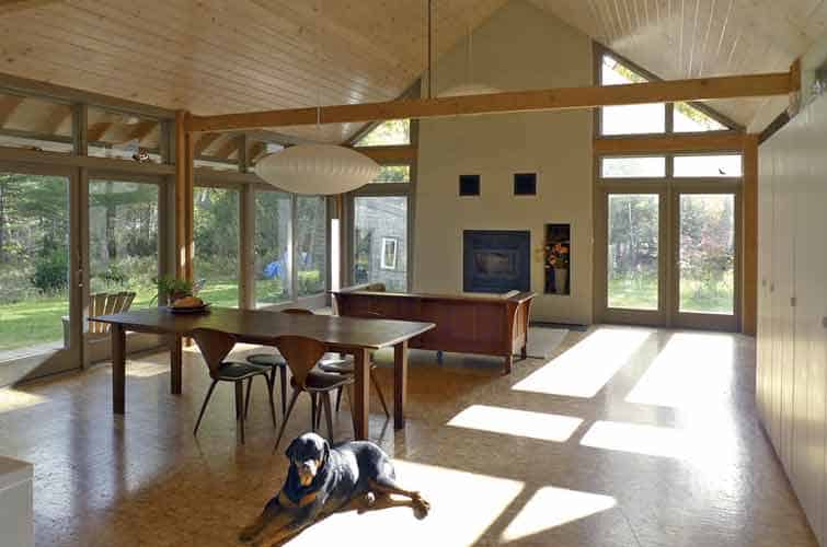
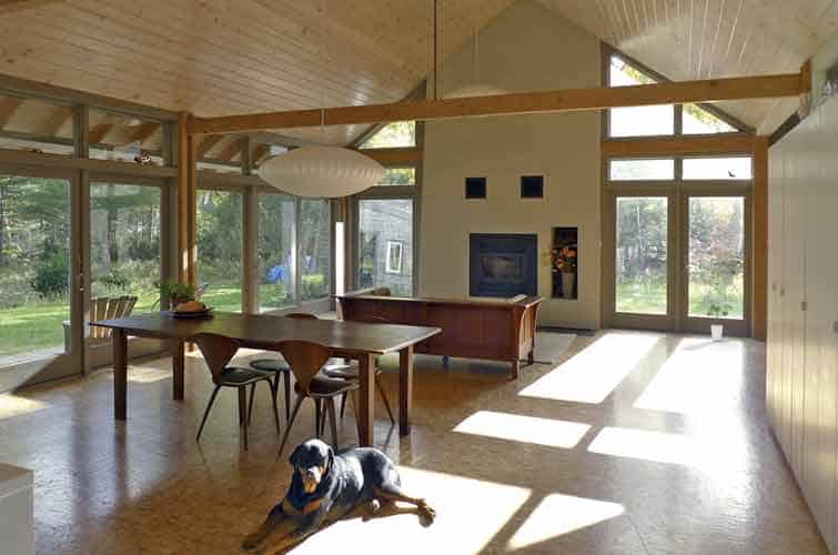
+ house plant (718, 321)
